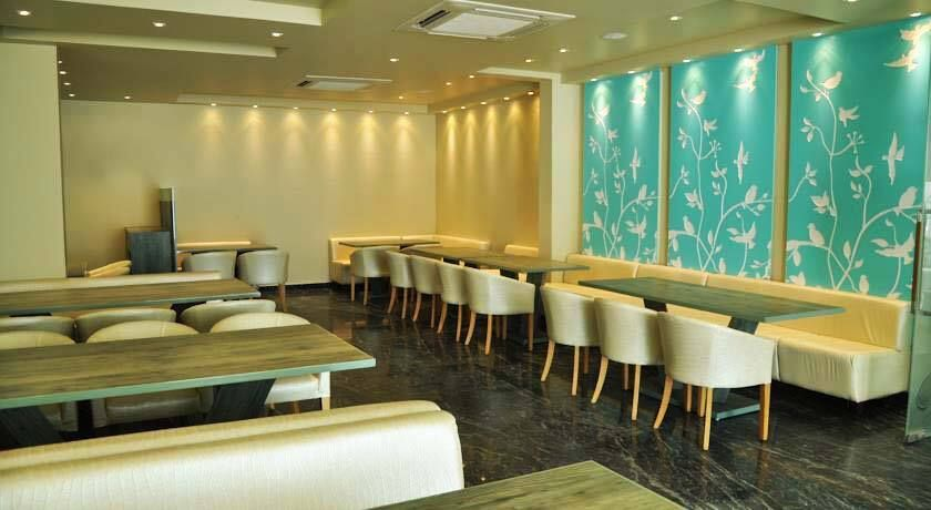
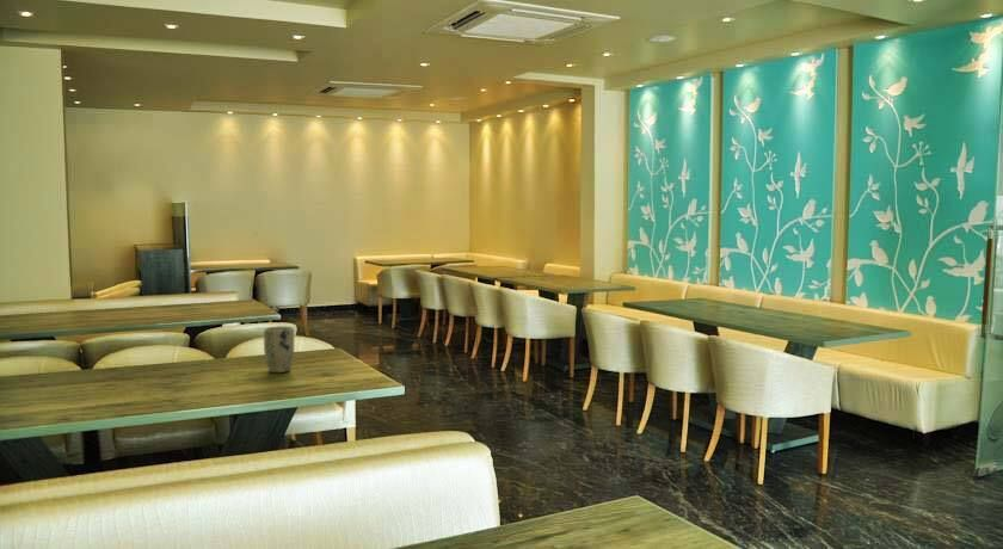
+ plant pot (278, 348)
